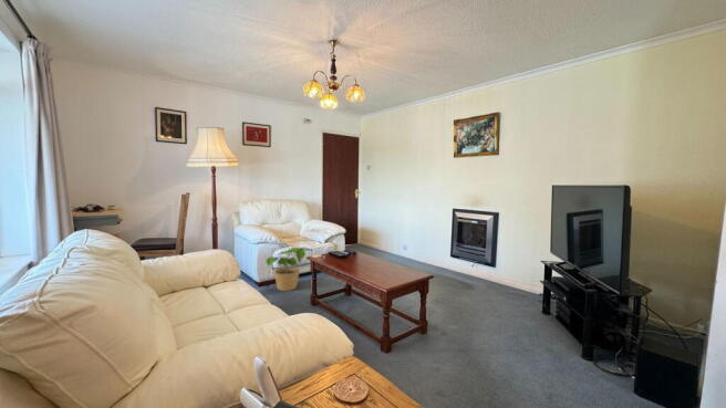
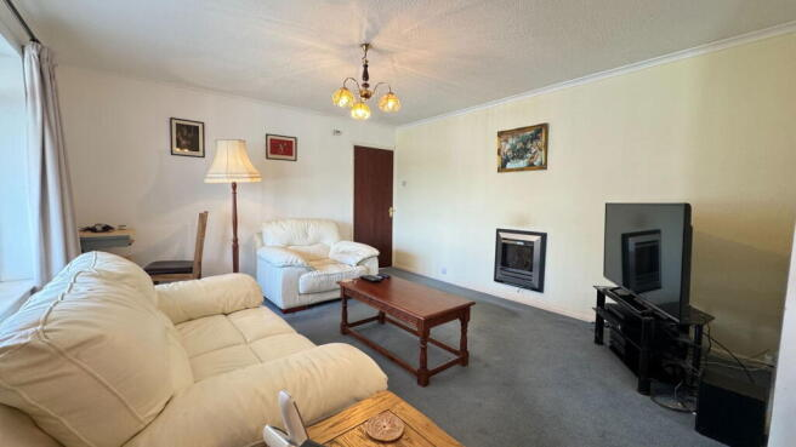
- potted plant (289, 269)
